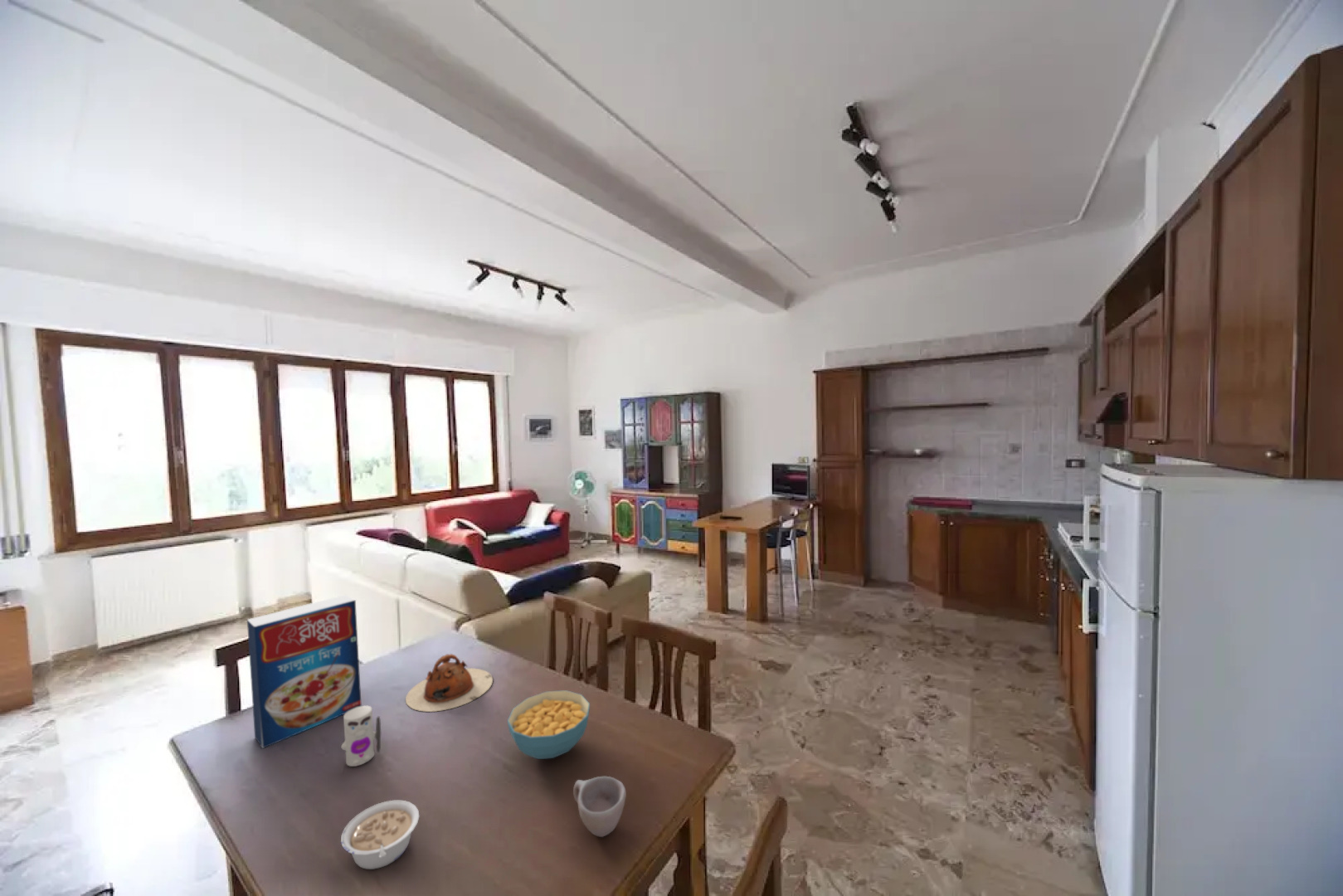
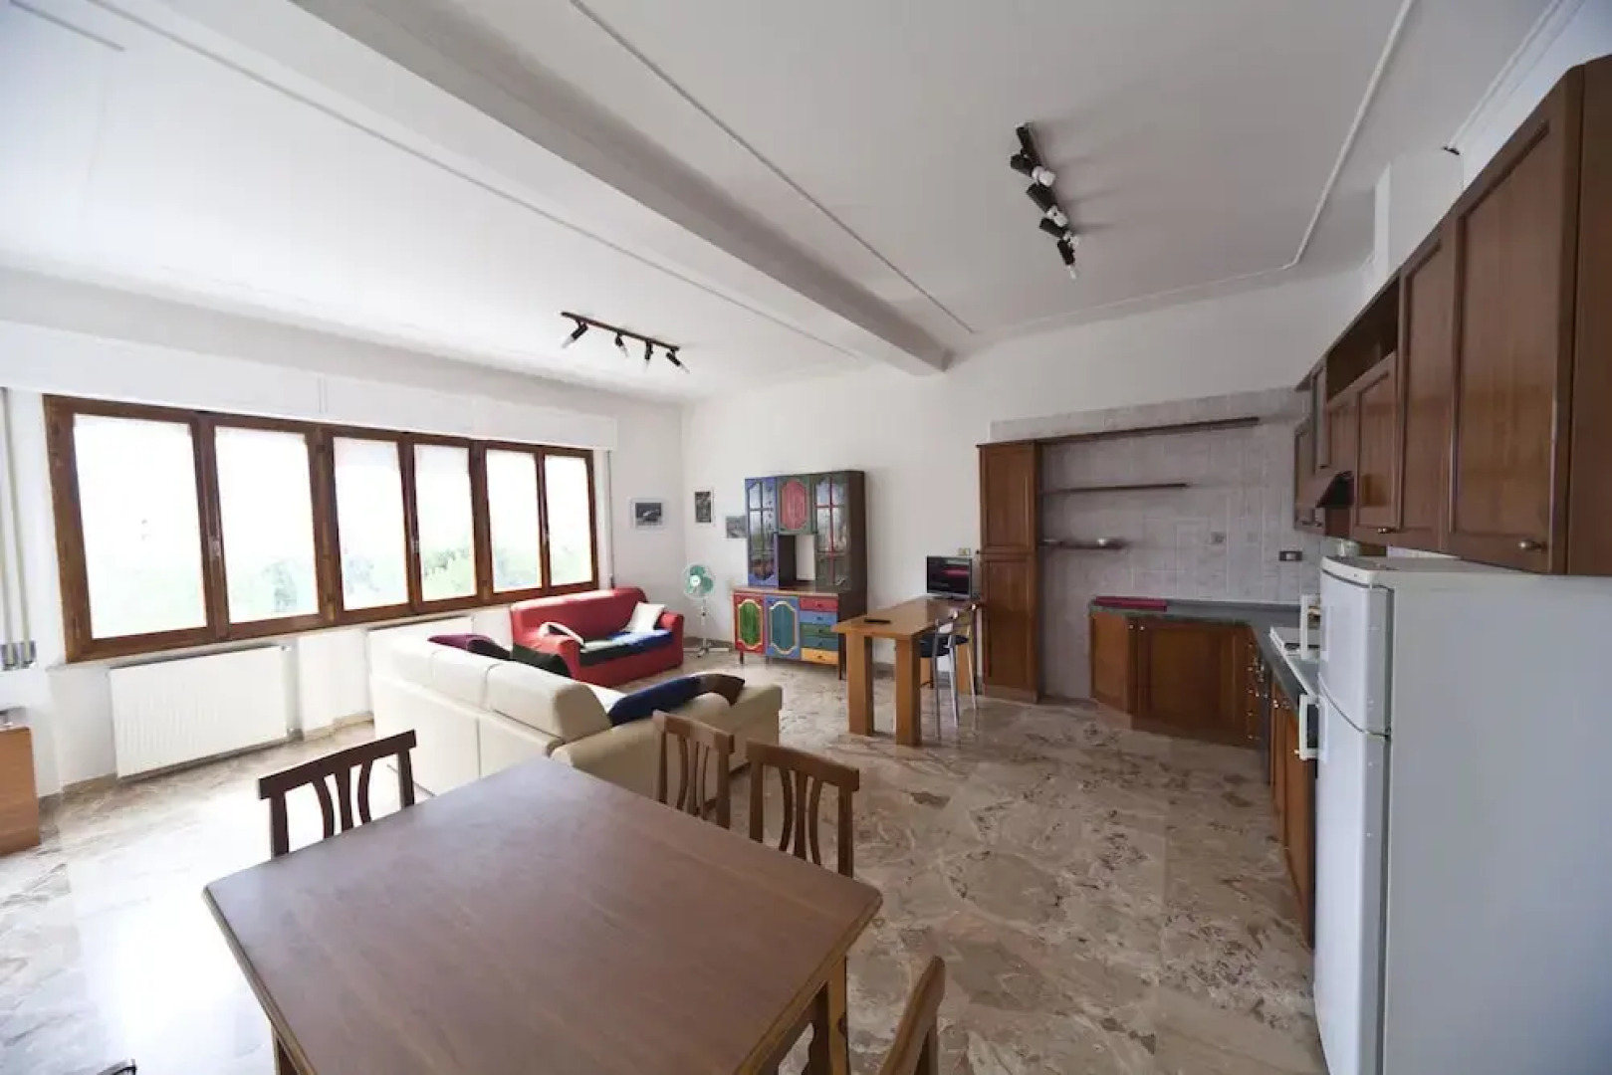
- legume (383, 835)
- cereal box (307, 665)
- toy (360, 733)
- cereal bowl (550, 731)
- cup (596, 807)
- teapot (450, 670)
